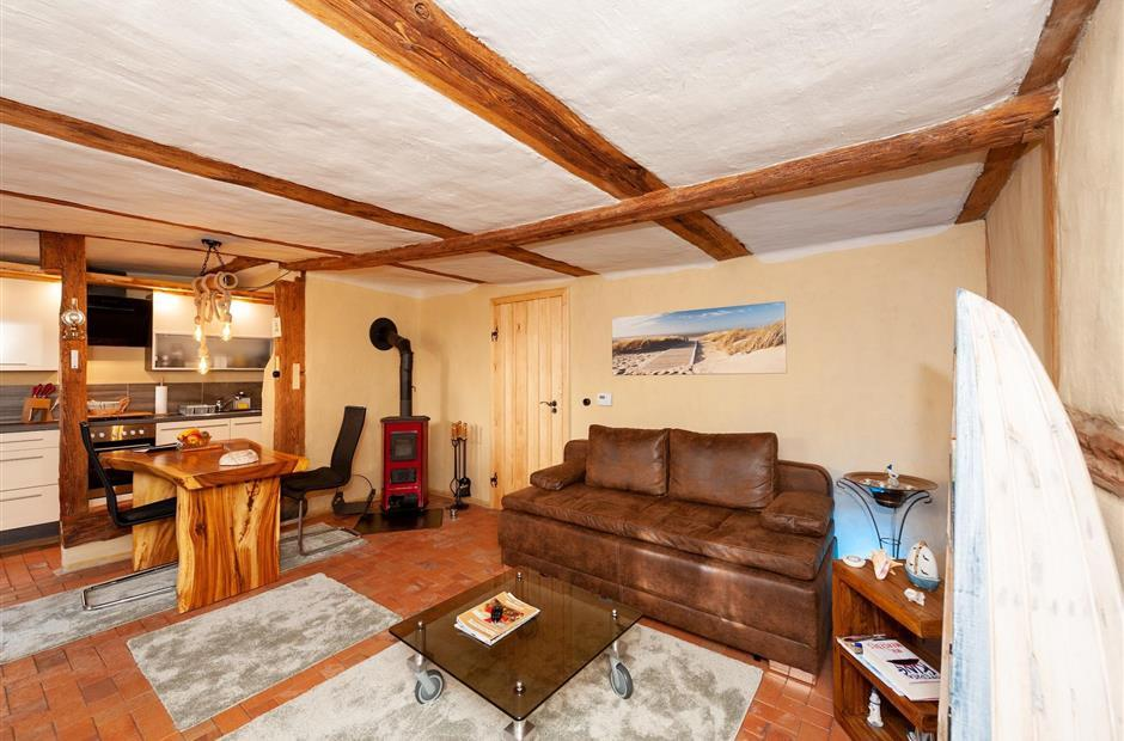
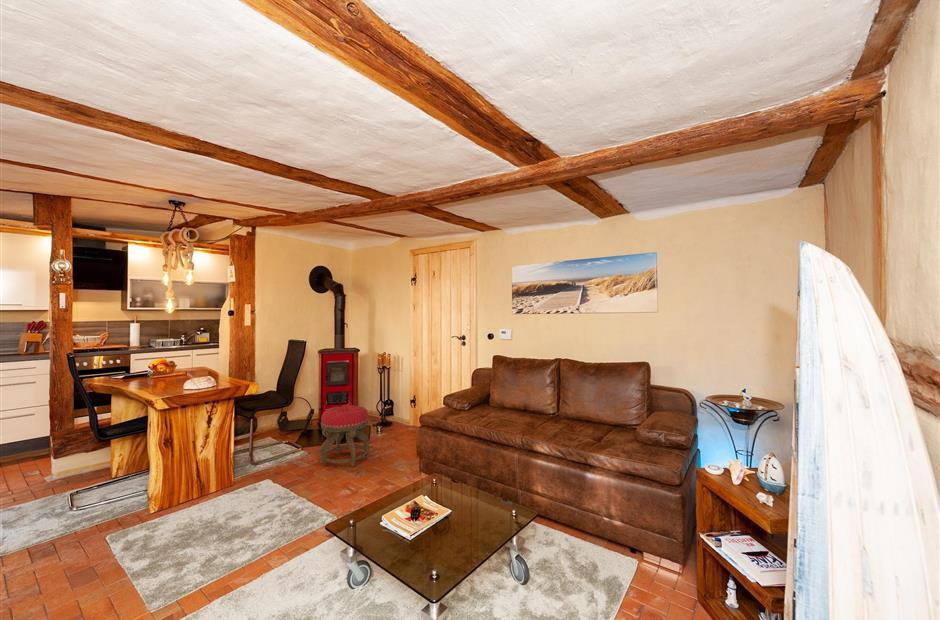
+ stool (346, 434)
